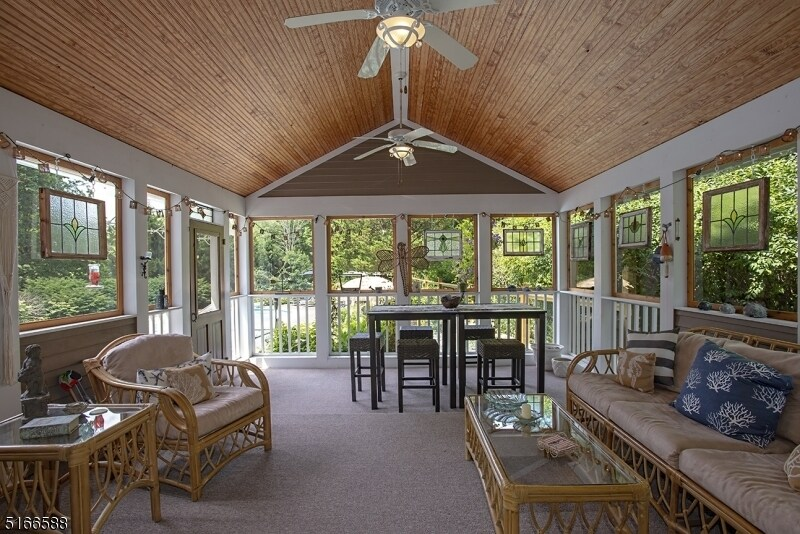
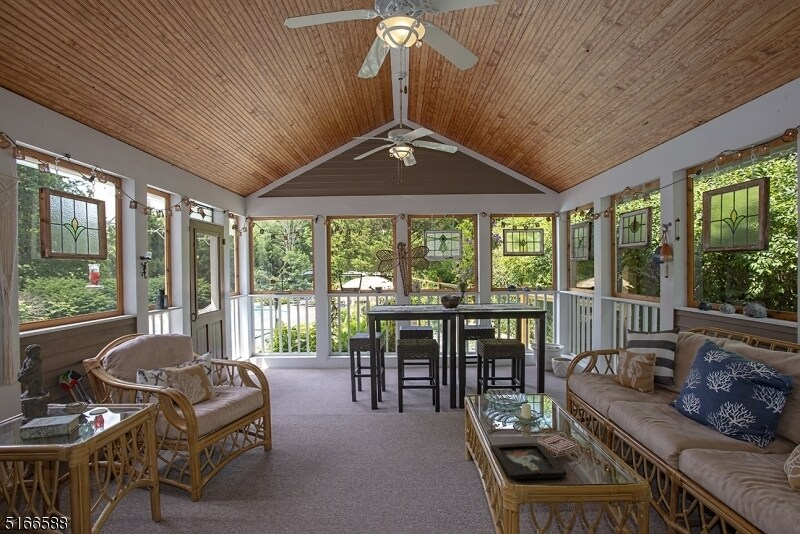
+ decorative tray (526, 459)
